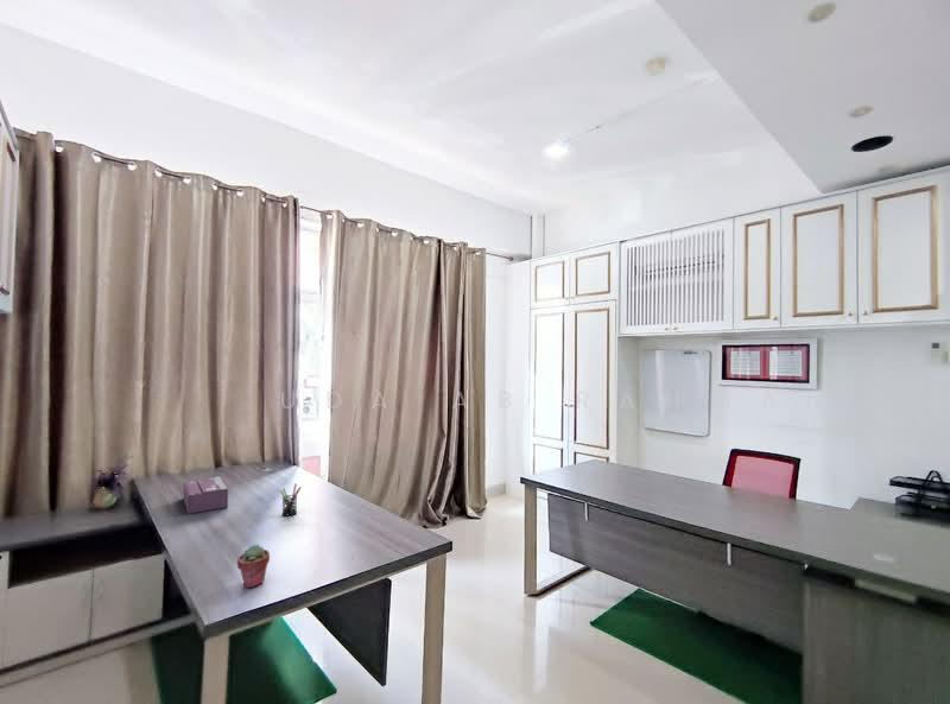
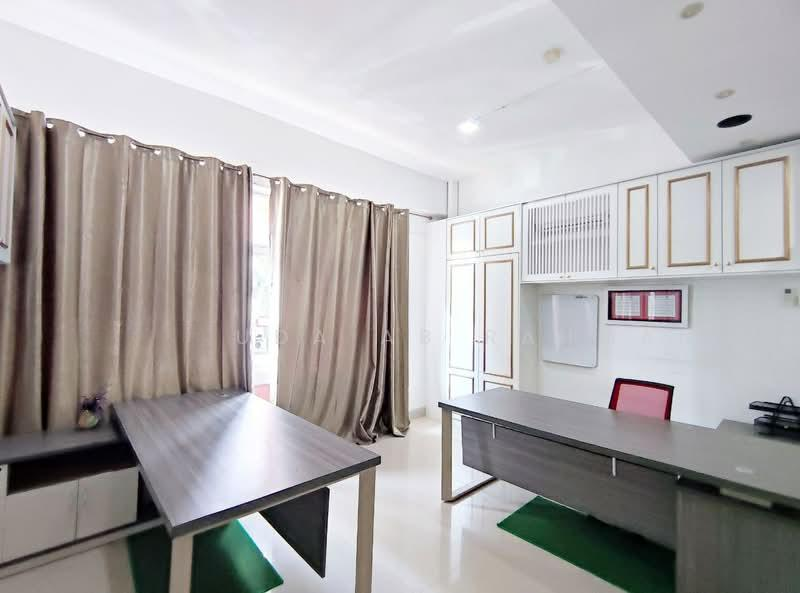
- potted succulent (253, 563)
- pen holder (289, 499)
- tissue box (204, 493)
